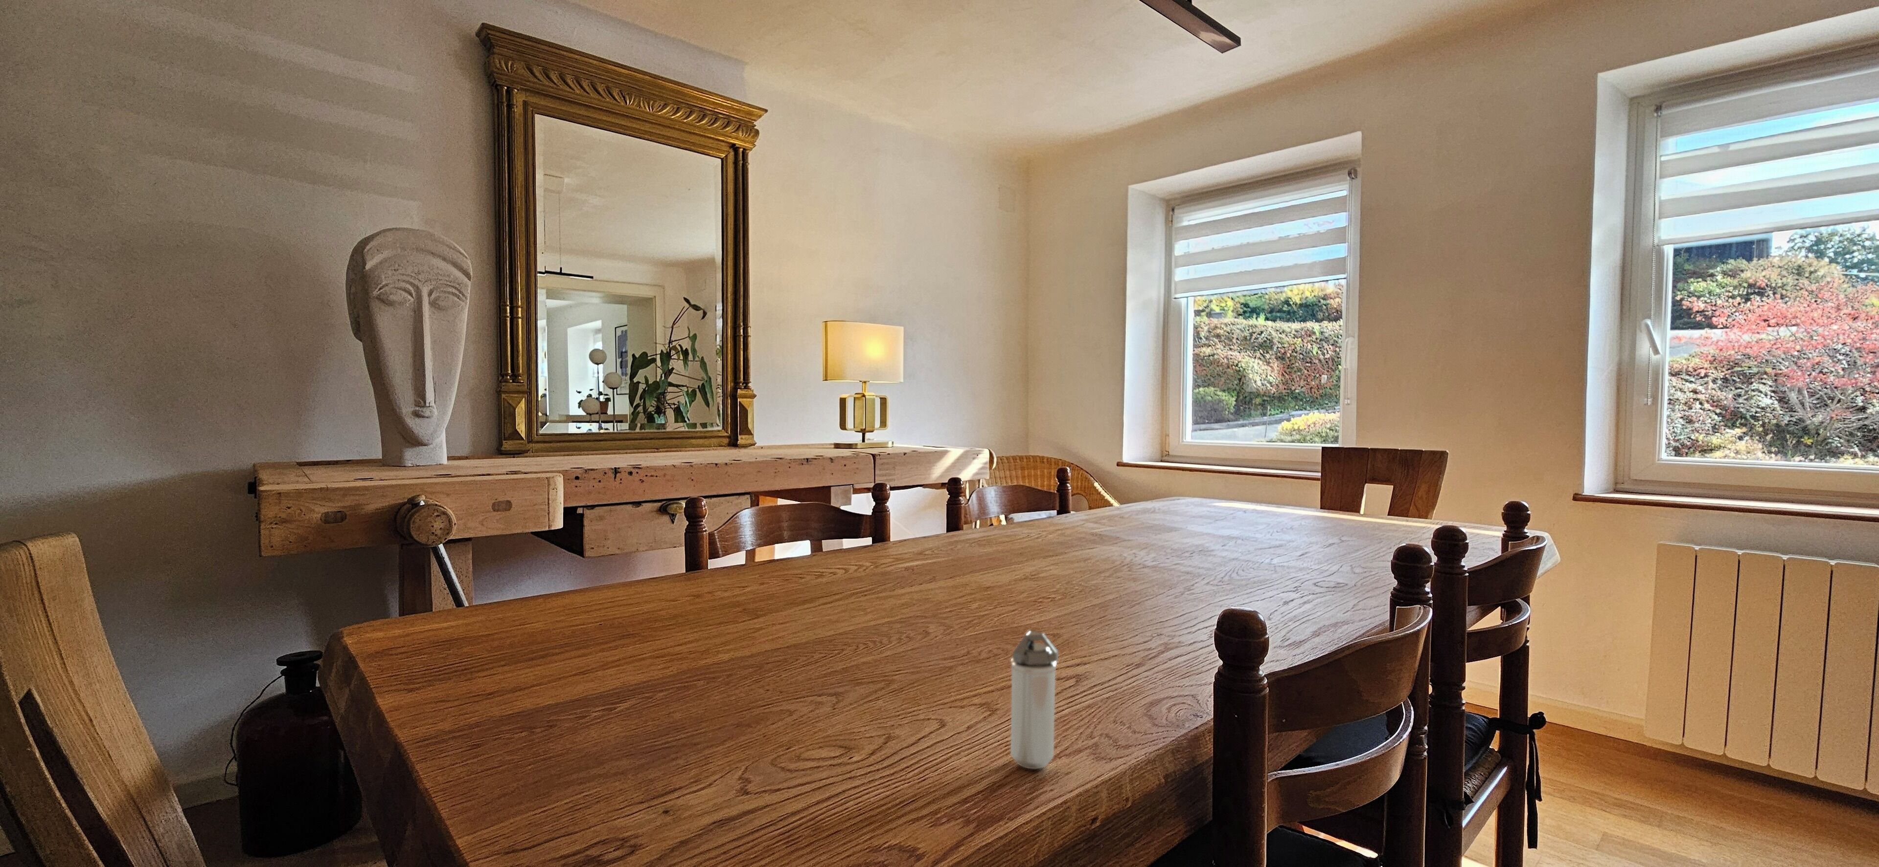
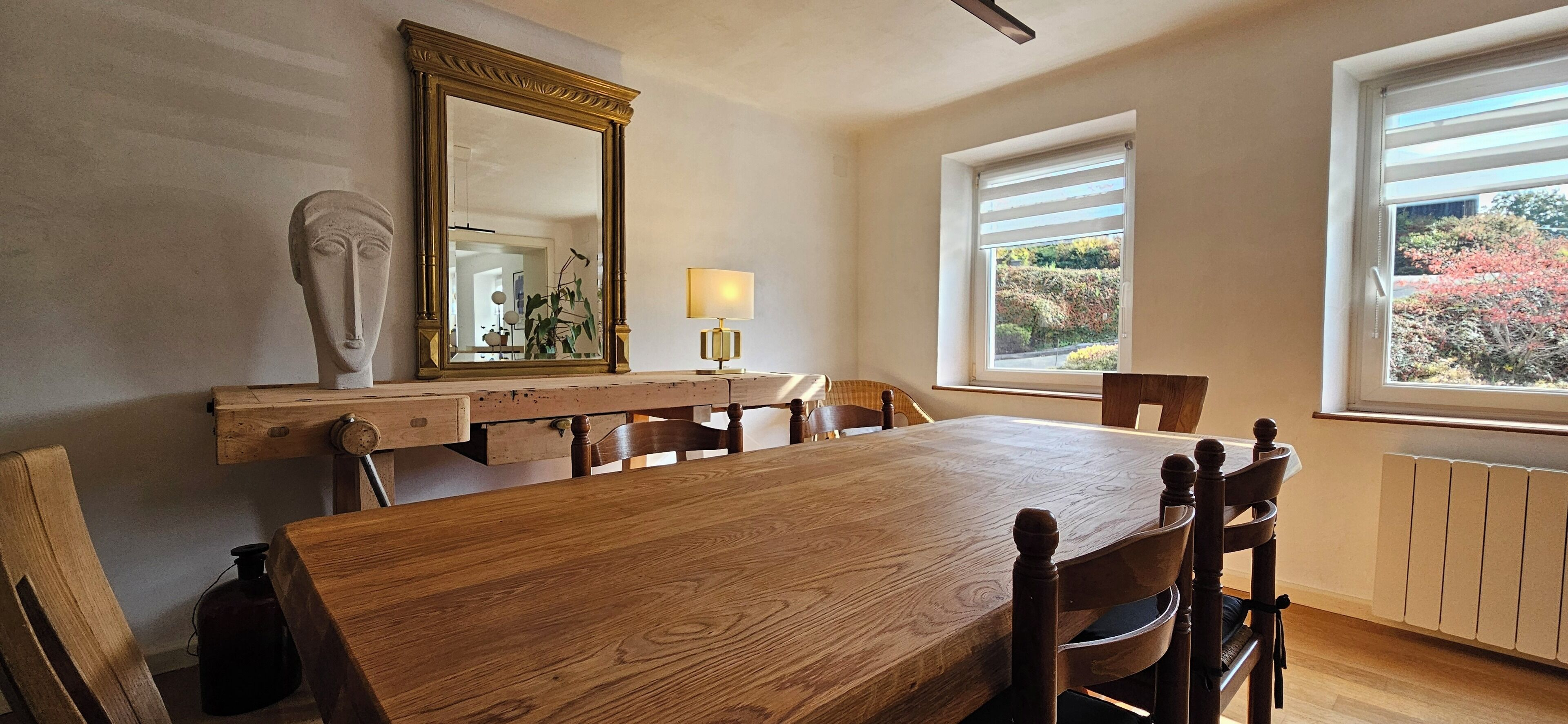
- shaker (1033, 698)
